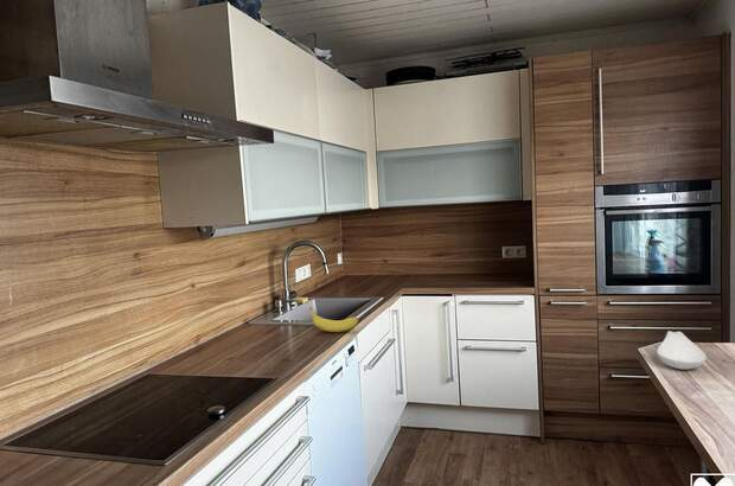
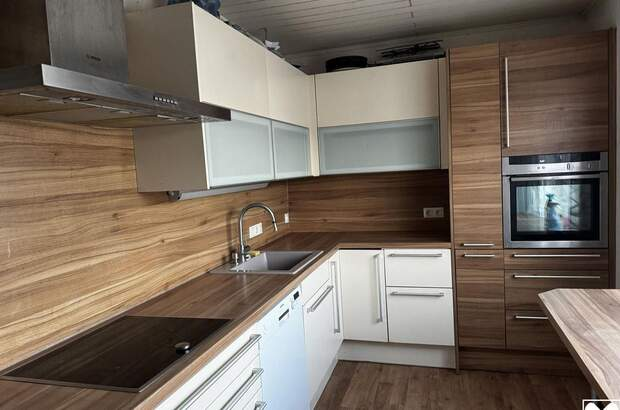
- fruit (333, 320)
- spoon rest (677, 347)
